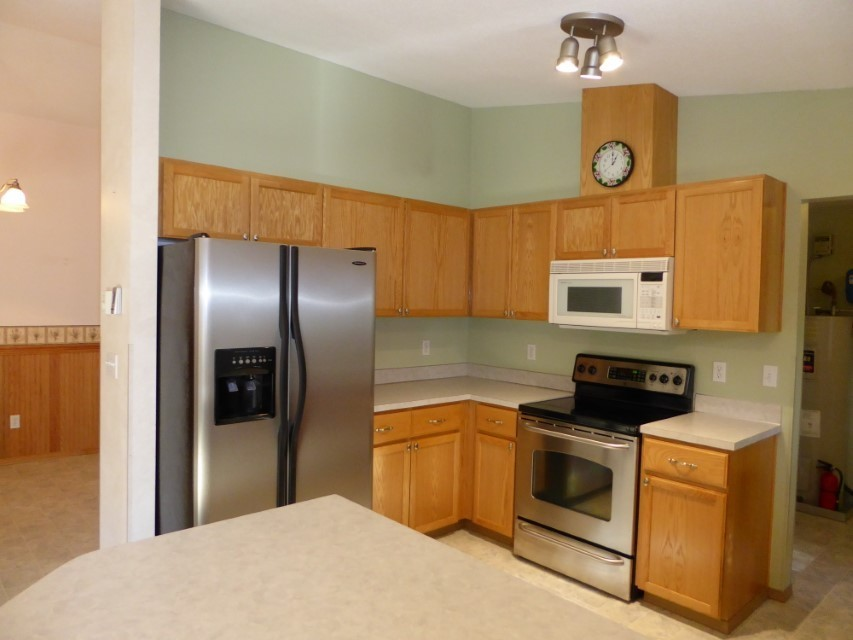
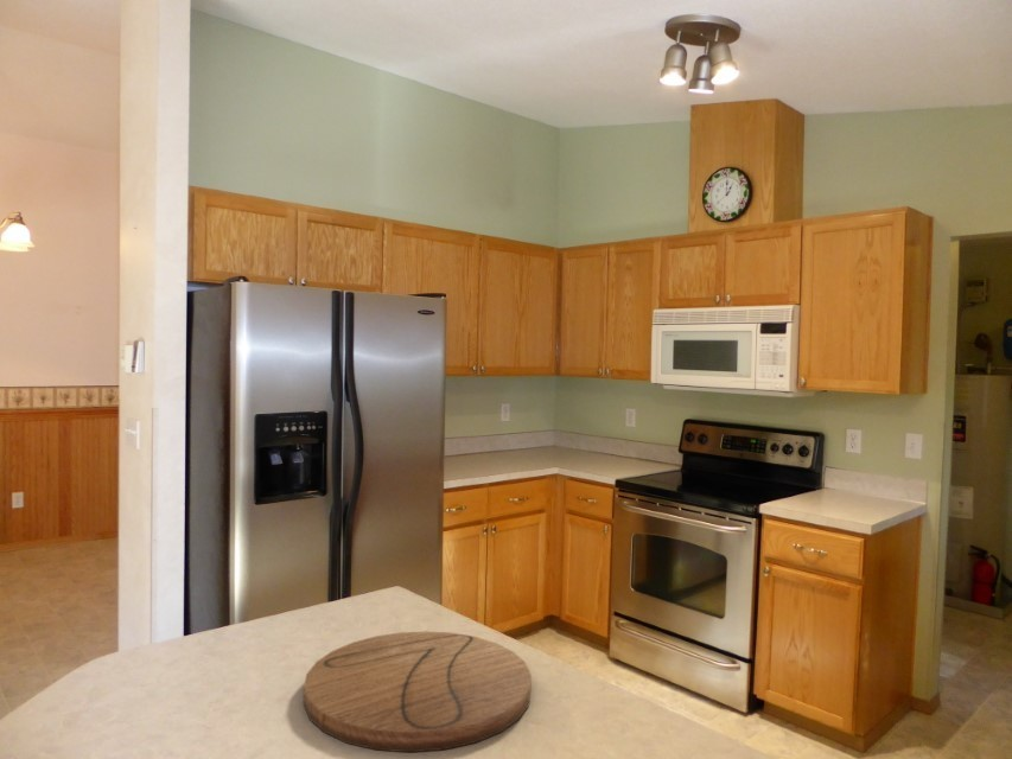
+ cutting board (419, 682)
